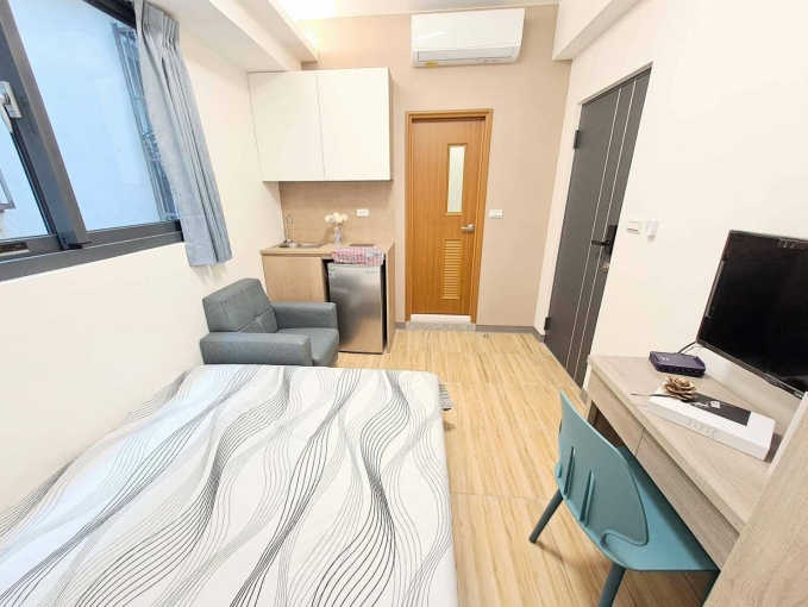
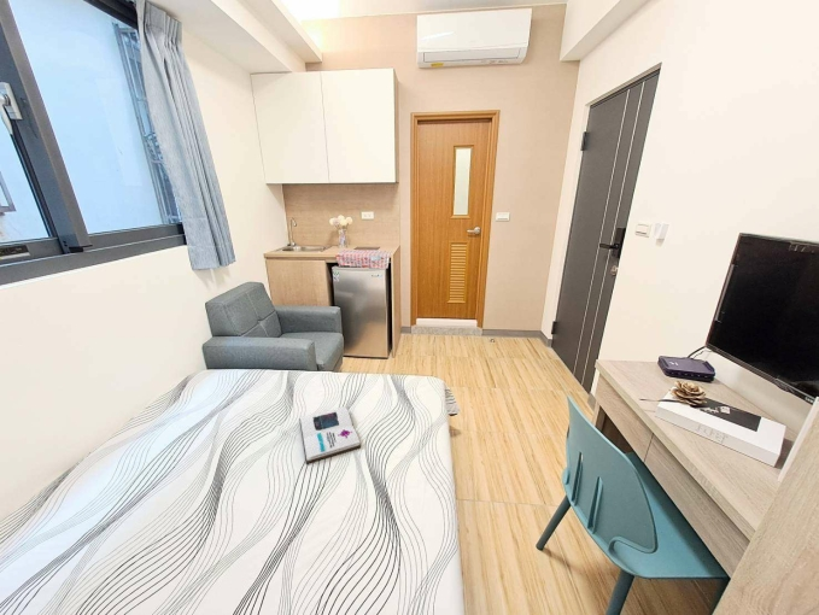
+ book (328, 430)
